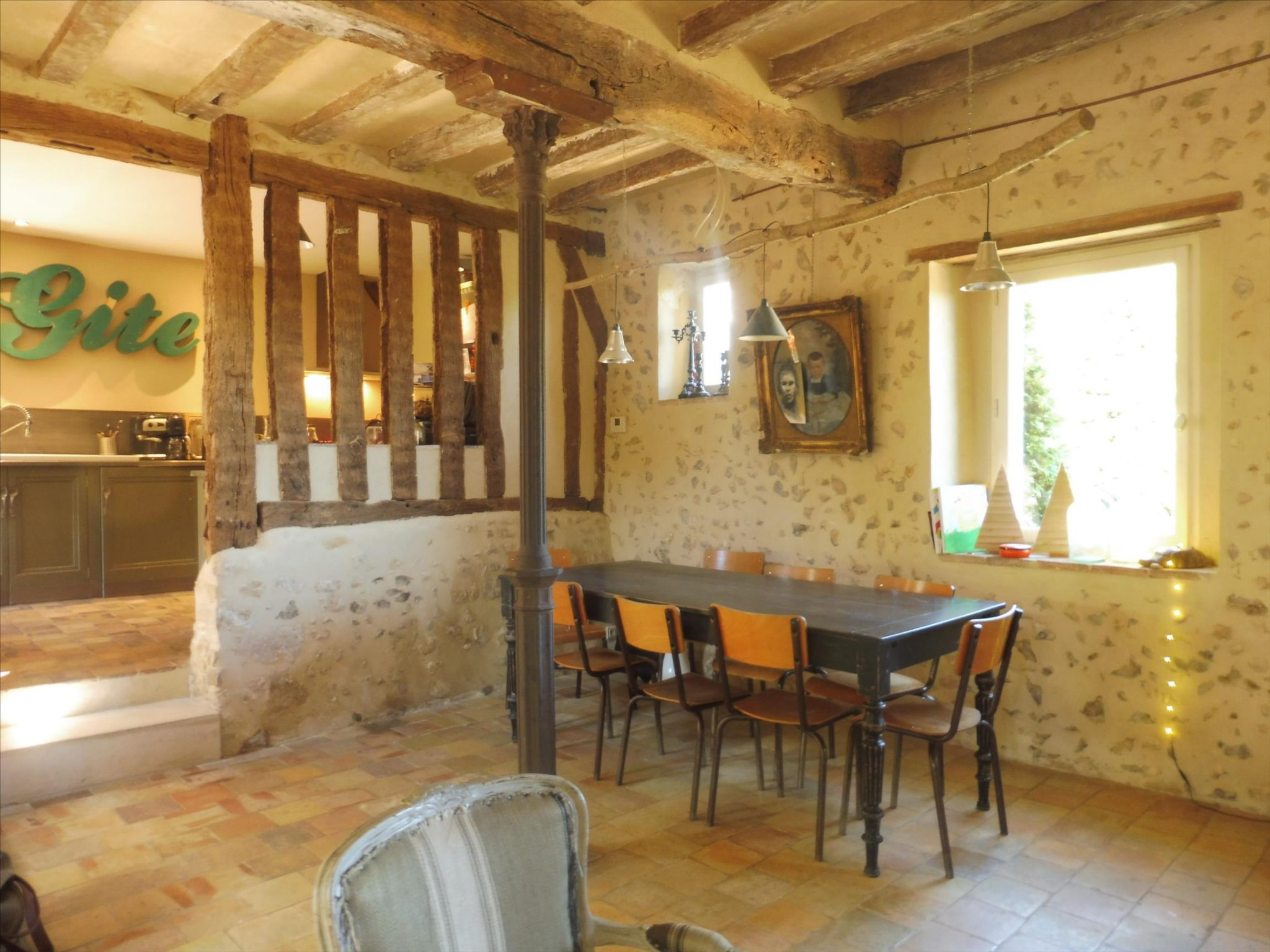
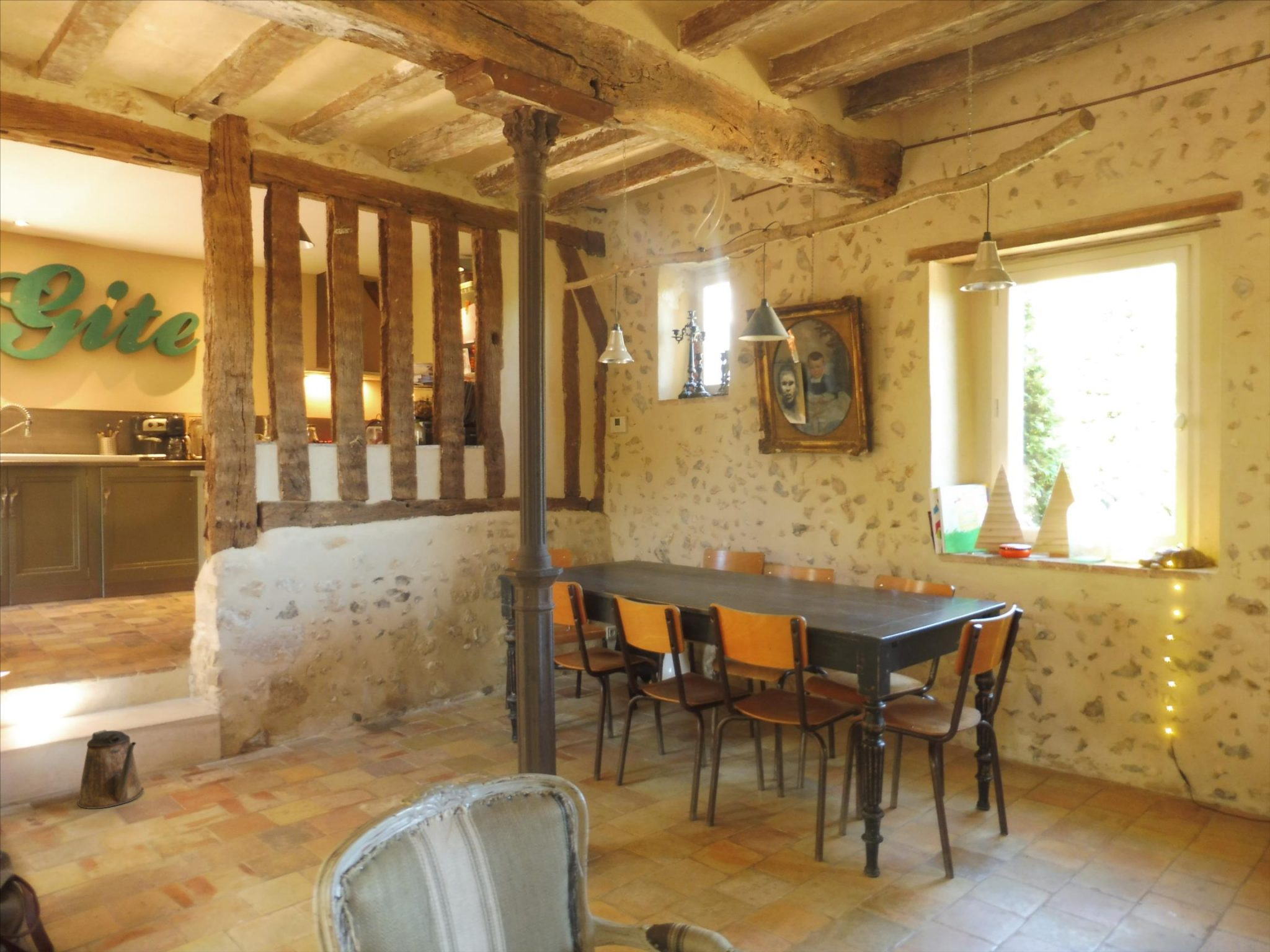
+ watering can (115, 765)
